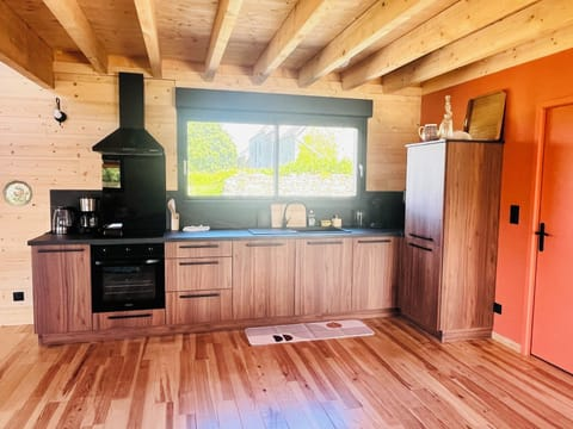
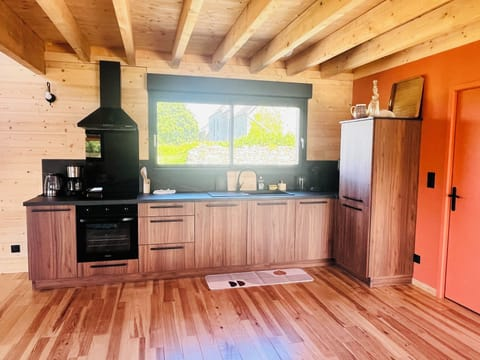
- decorative plate (18, 193)
